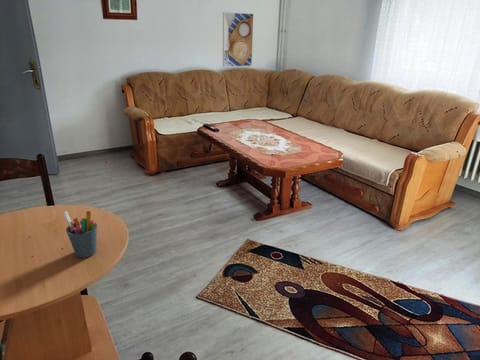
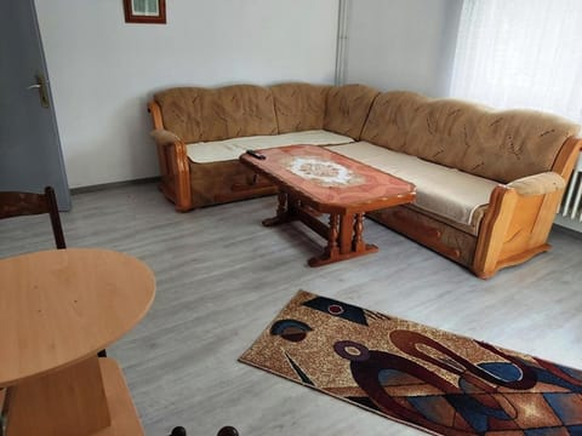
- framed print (237, 40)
- pen holder (83, 232)
